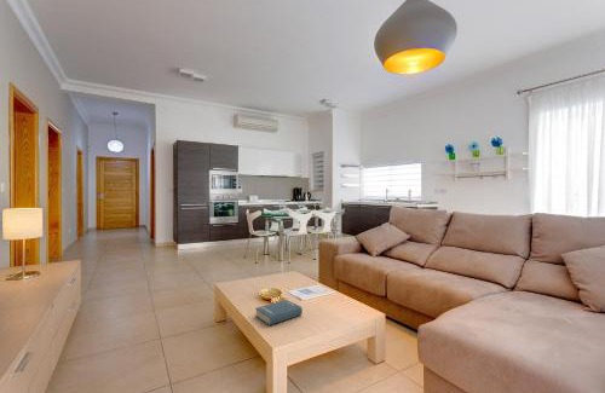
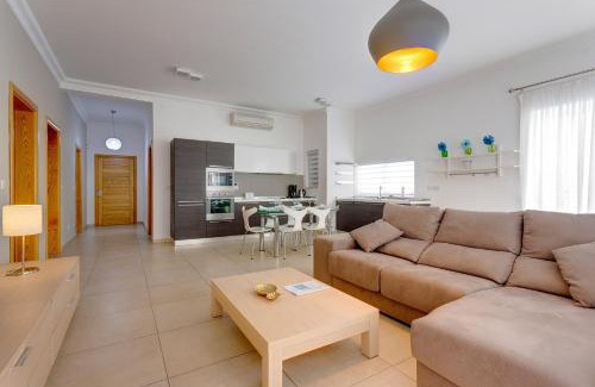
- book (278, 311)
